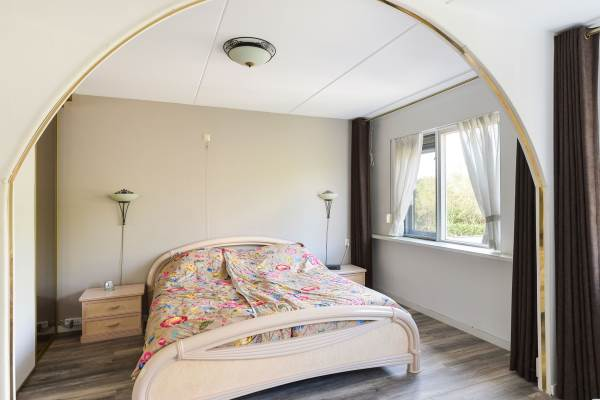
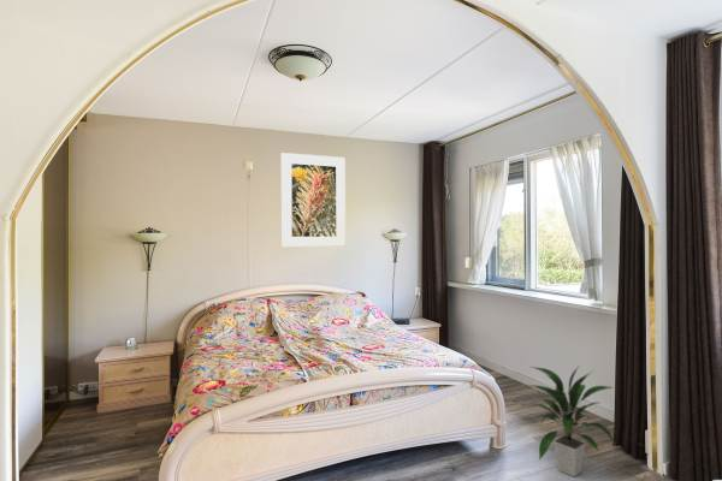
+ indoor plant (564, 416)
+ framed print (314, 201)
